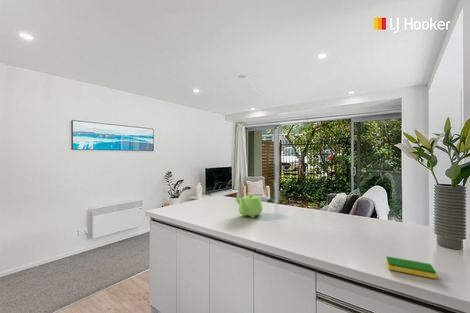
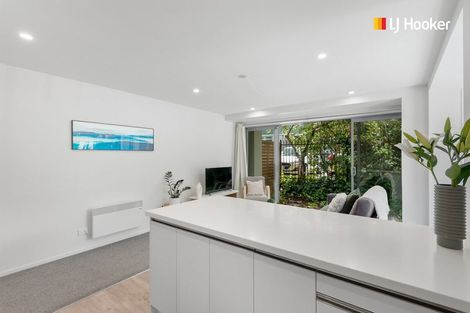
- teapot (246, 204)
- dish sponge (409, 266)
